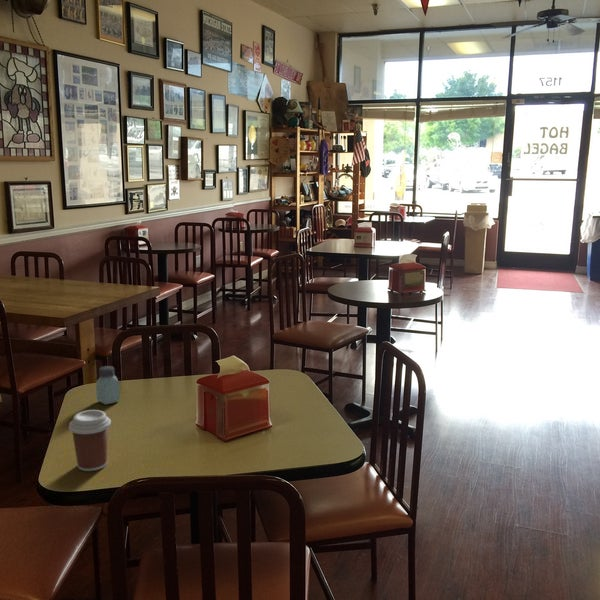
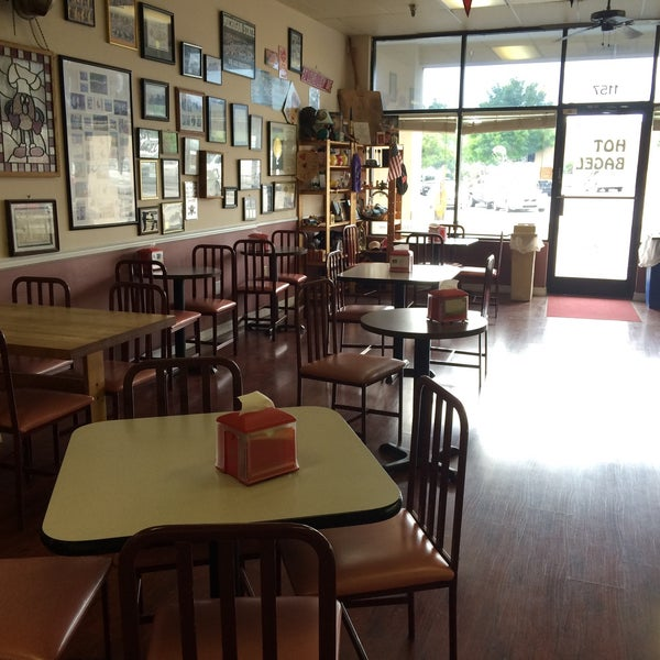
- coffee cup (91, 440)
- saltshaker (107, 384)
